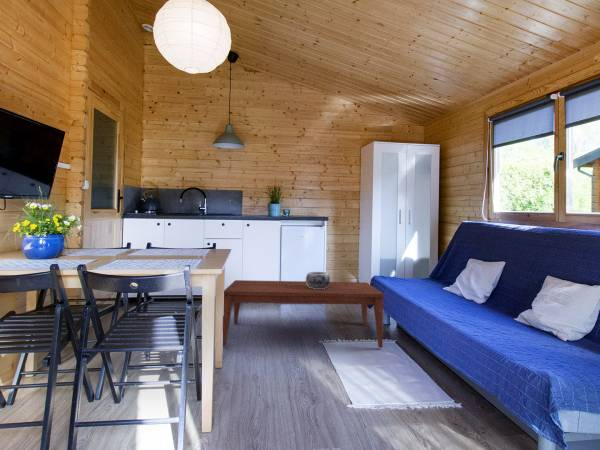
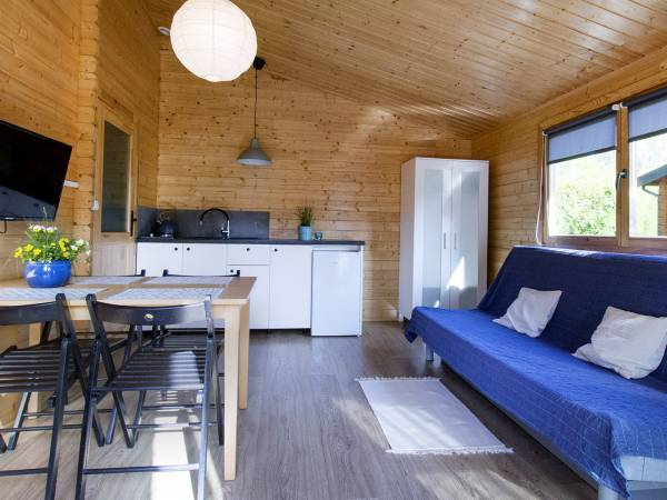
- decorative bowl (317, 279)
- coffee table (302, 303)
